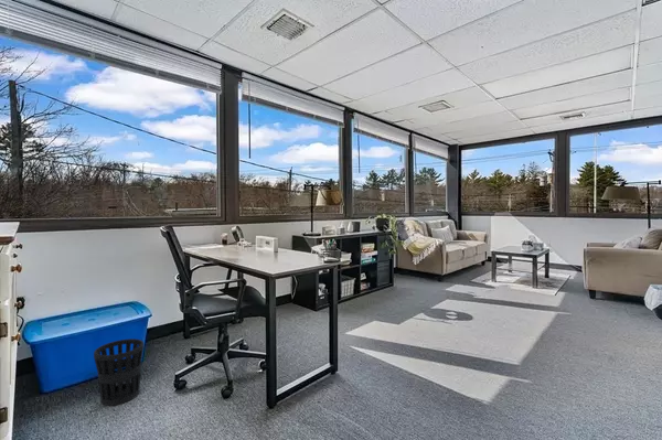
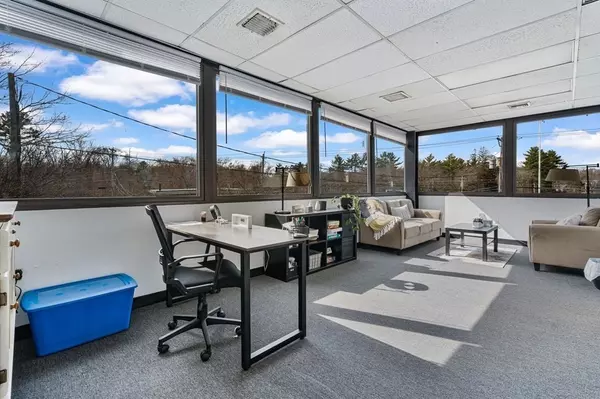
- wastebasket (119, 371)
